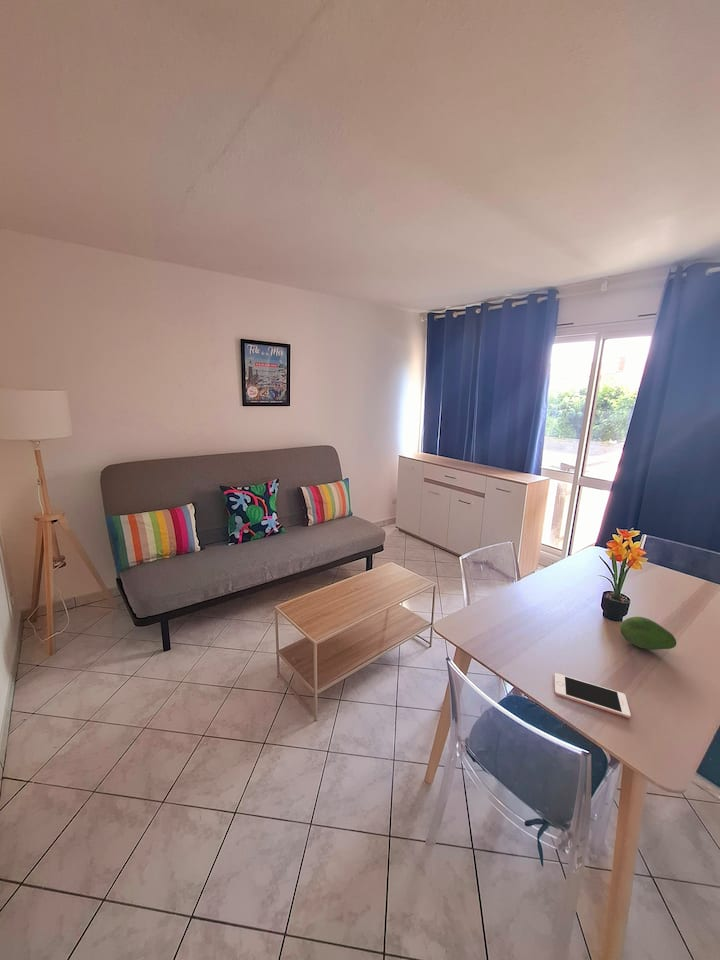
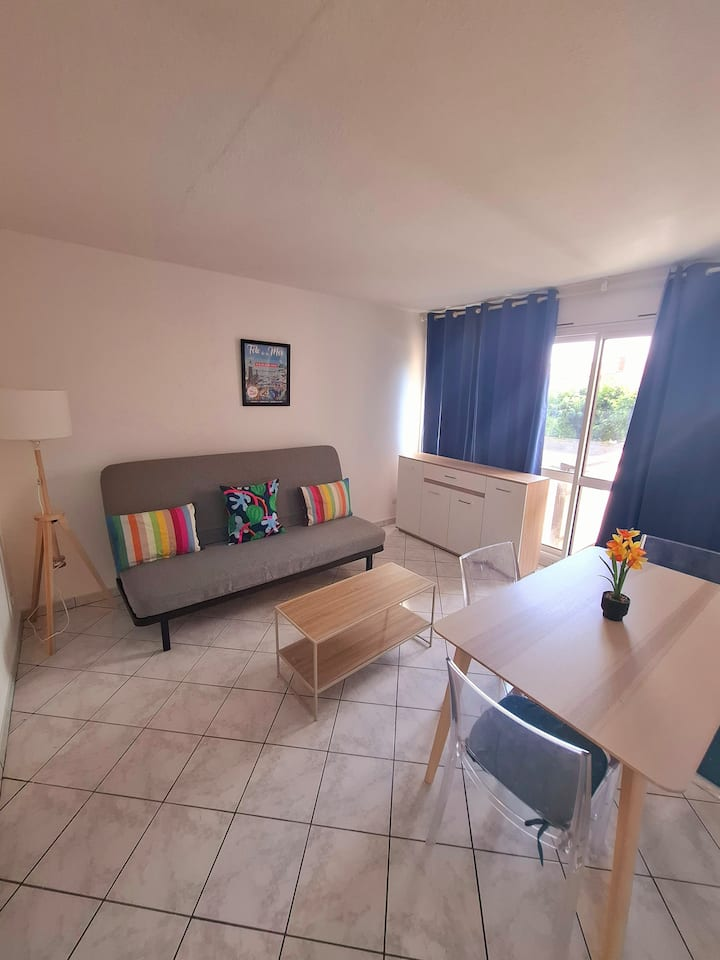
- cell phone (589, 694)
- fruit (647, 634)
